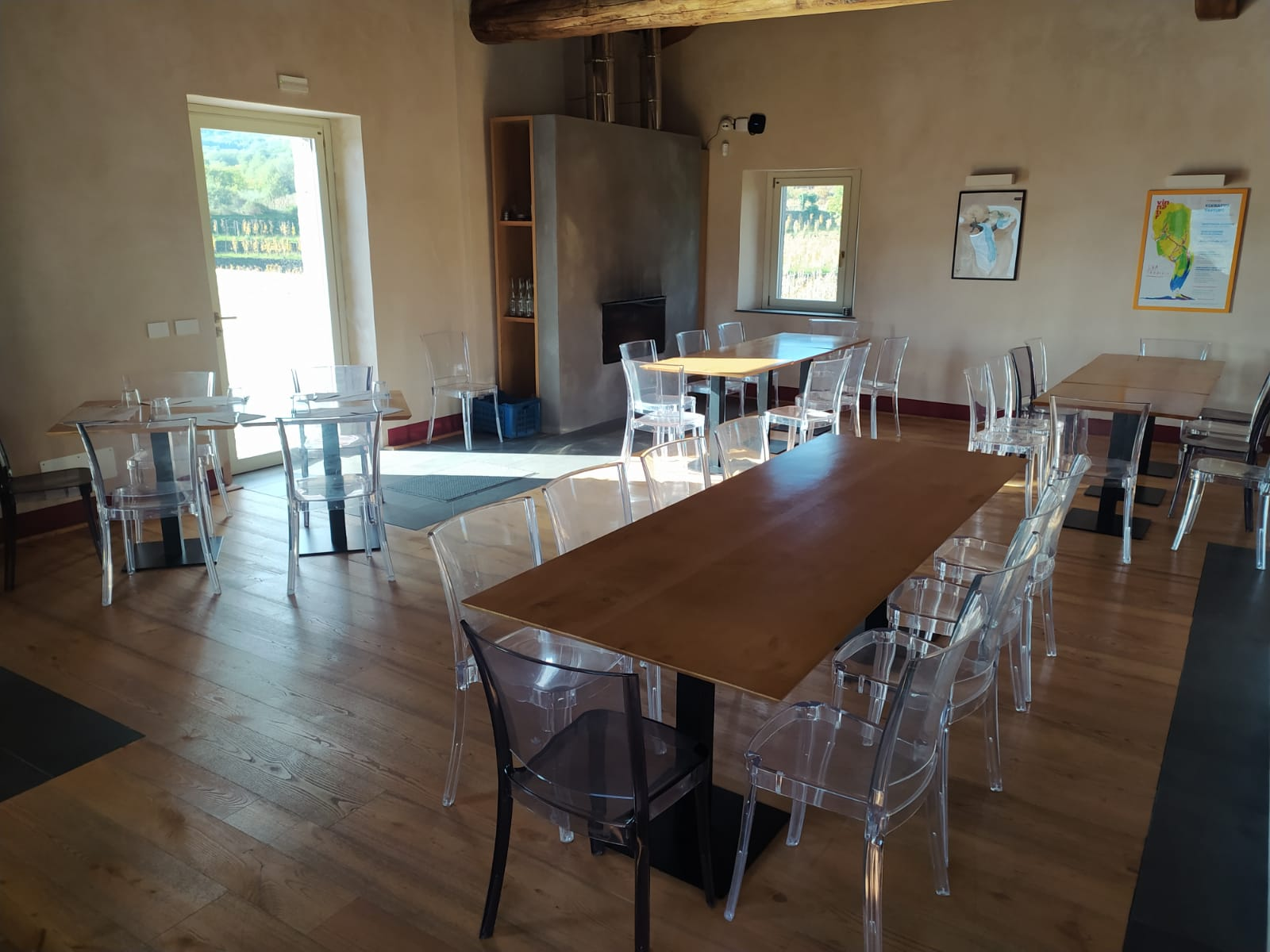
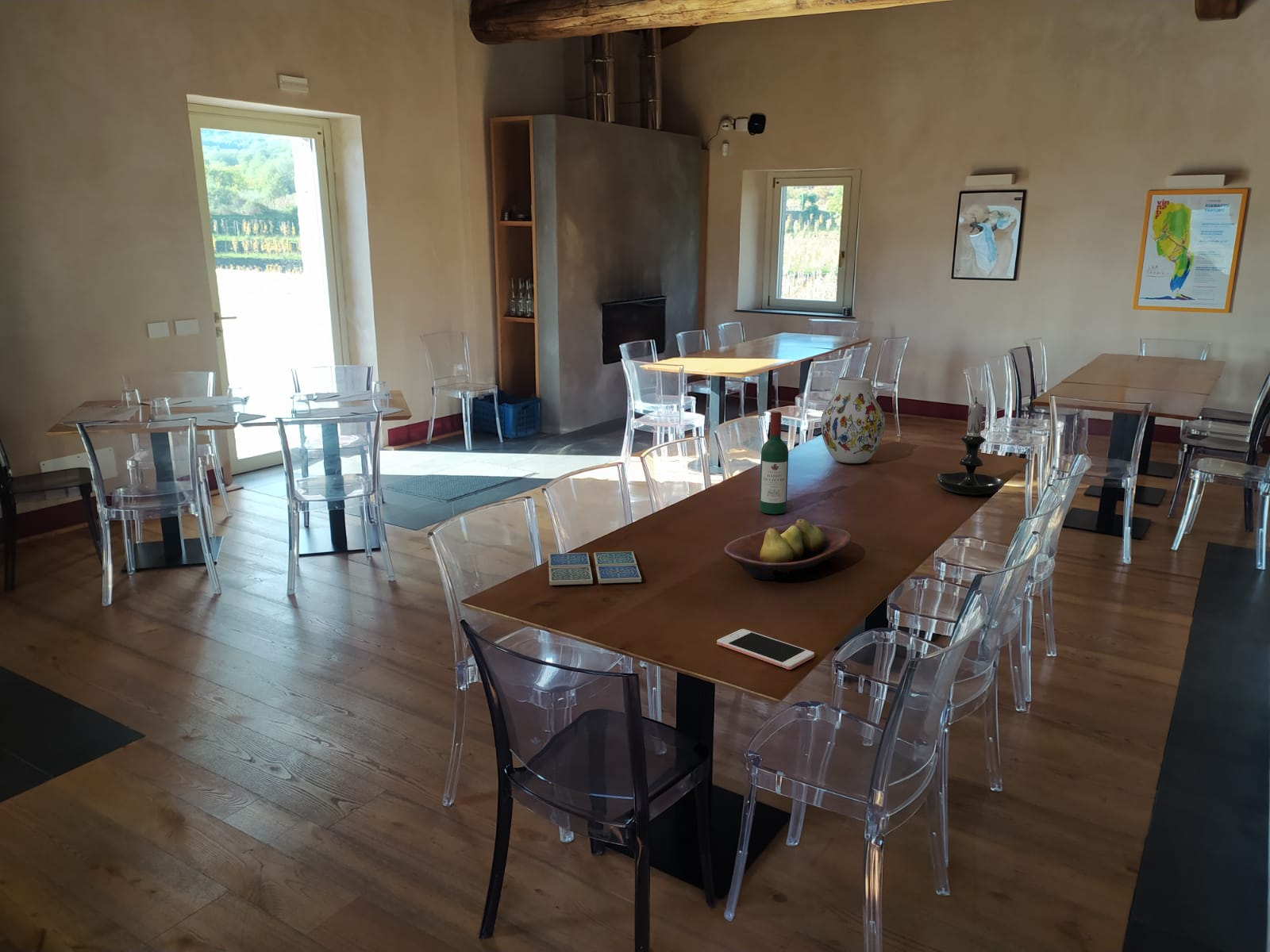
+ wine bottle (774, 462)
+ fruit bowl (788, 544)
+ cell phone (764, 648)
+ drink coaster (590, 567)
+ candle holder (971, 443)
+ vase (852, 420)
